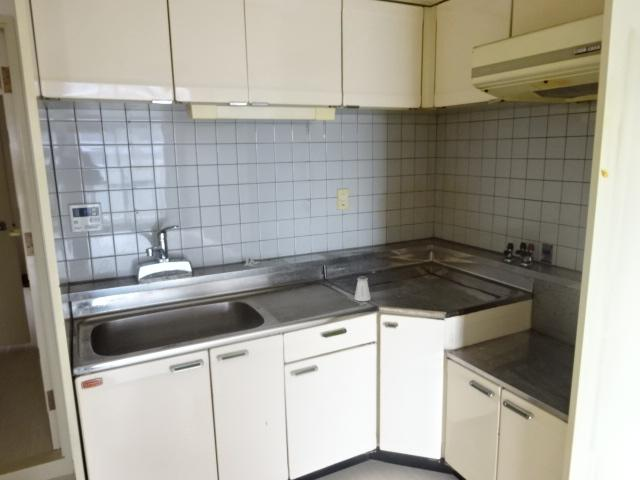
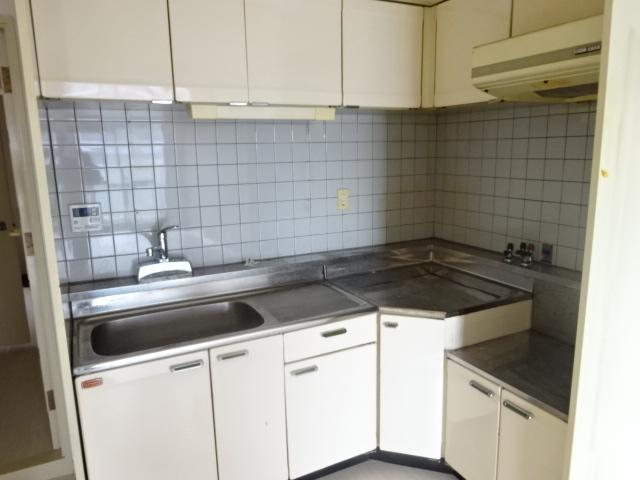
- saltshaker (362, 287)
